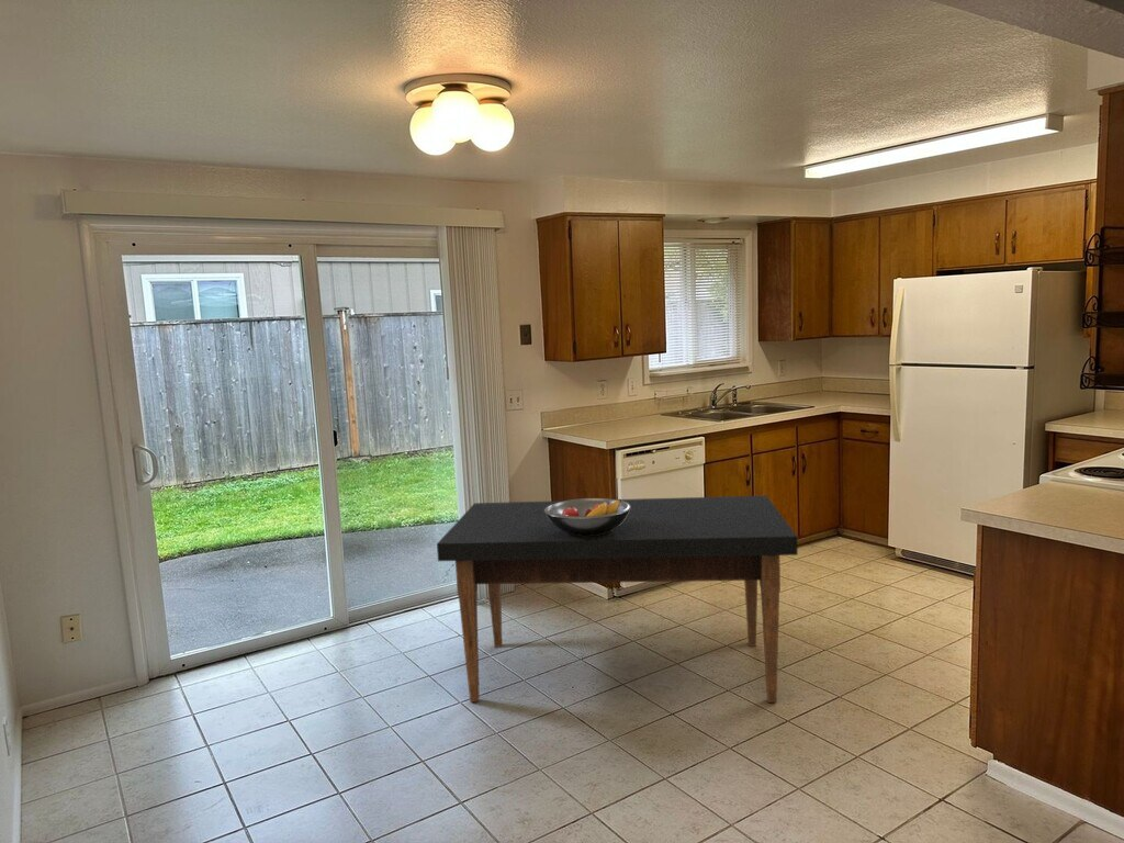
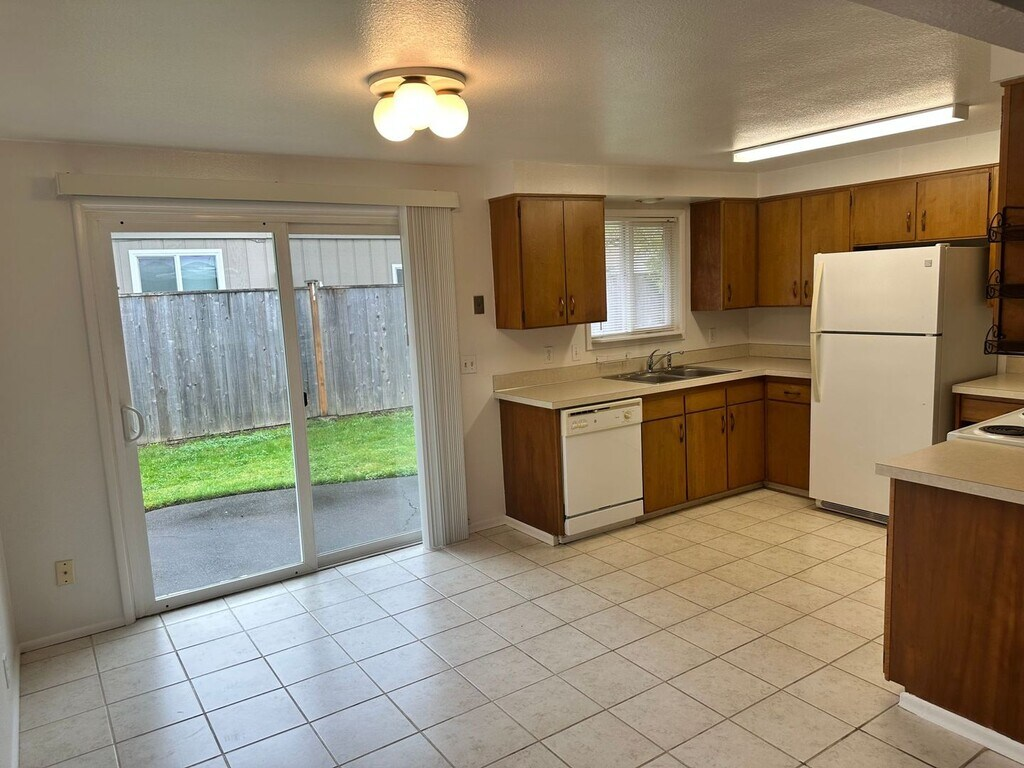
- dining table (618, 581)
- fruit bowl (587, 515)
